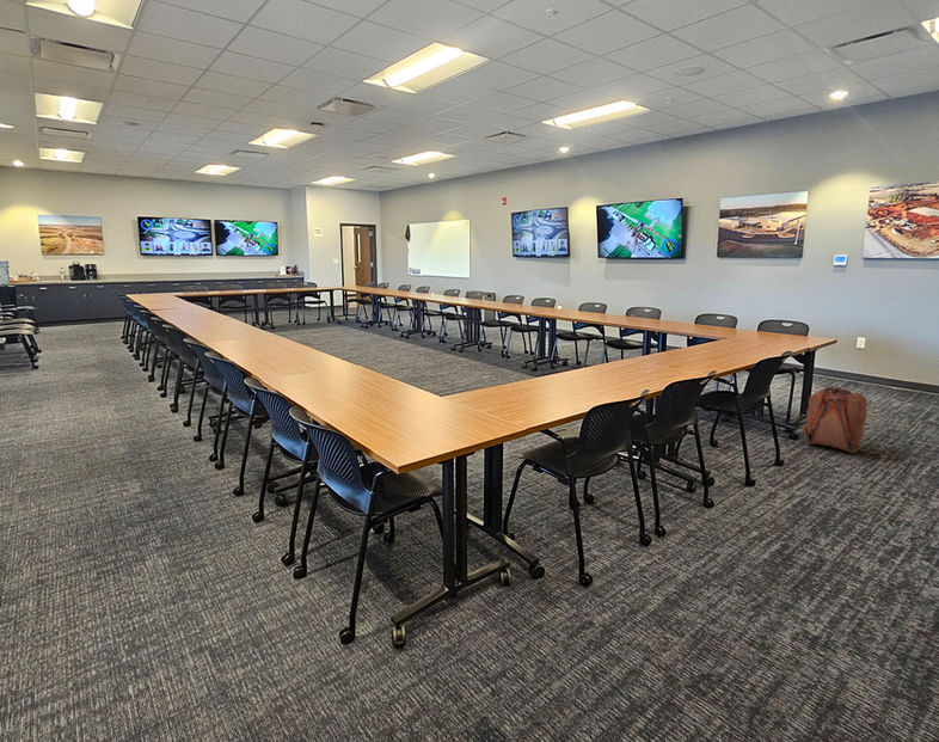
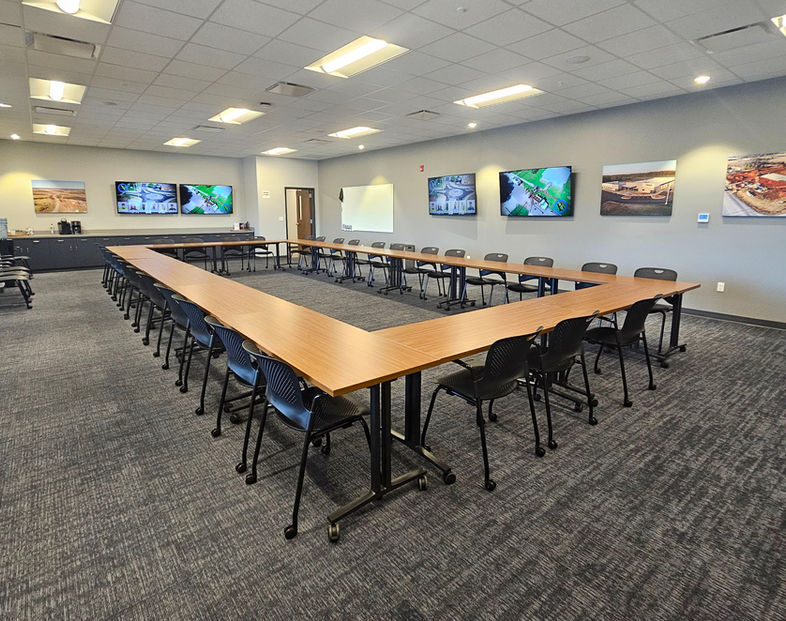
- backpack (835, 417)
